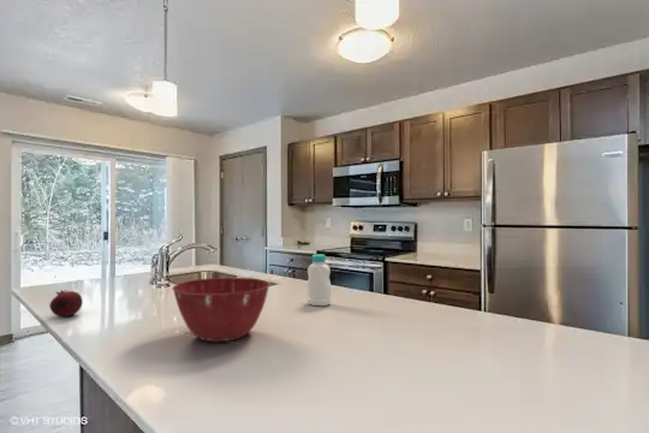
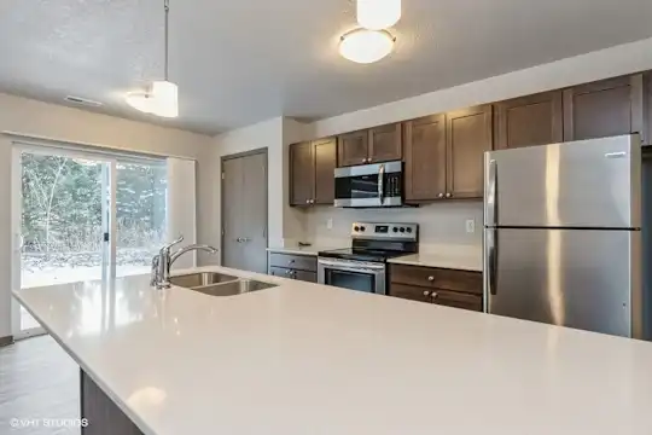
- fruit (66, 302)
- mixing bowl (222, 309)
- bottle (318, 279)
